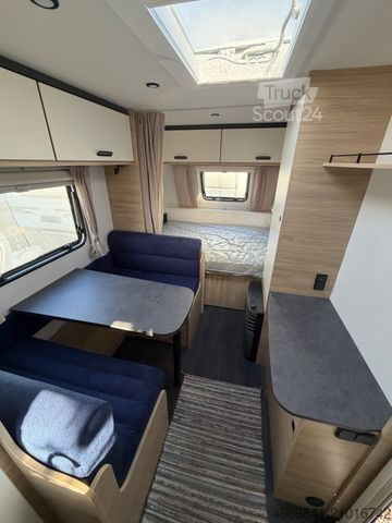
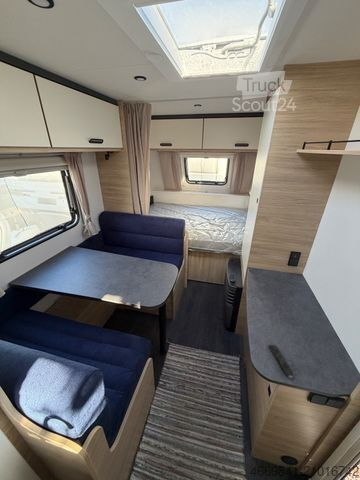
+ remote control (281, 359)
